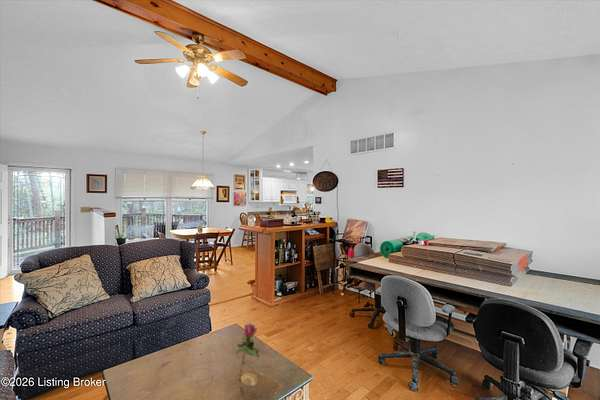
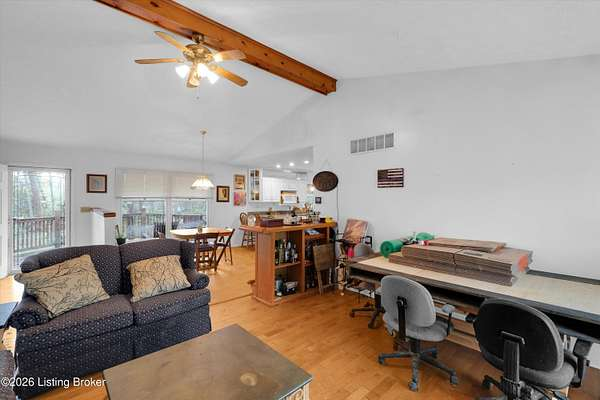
- flower (249, 354)
